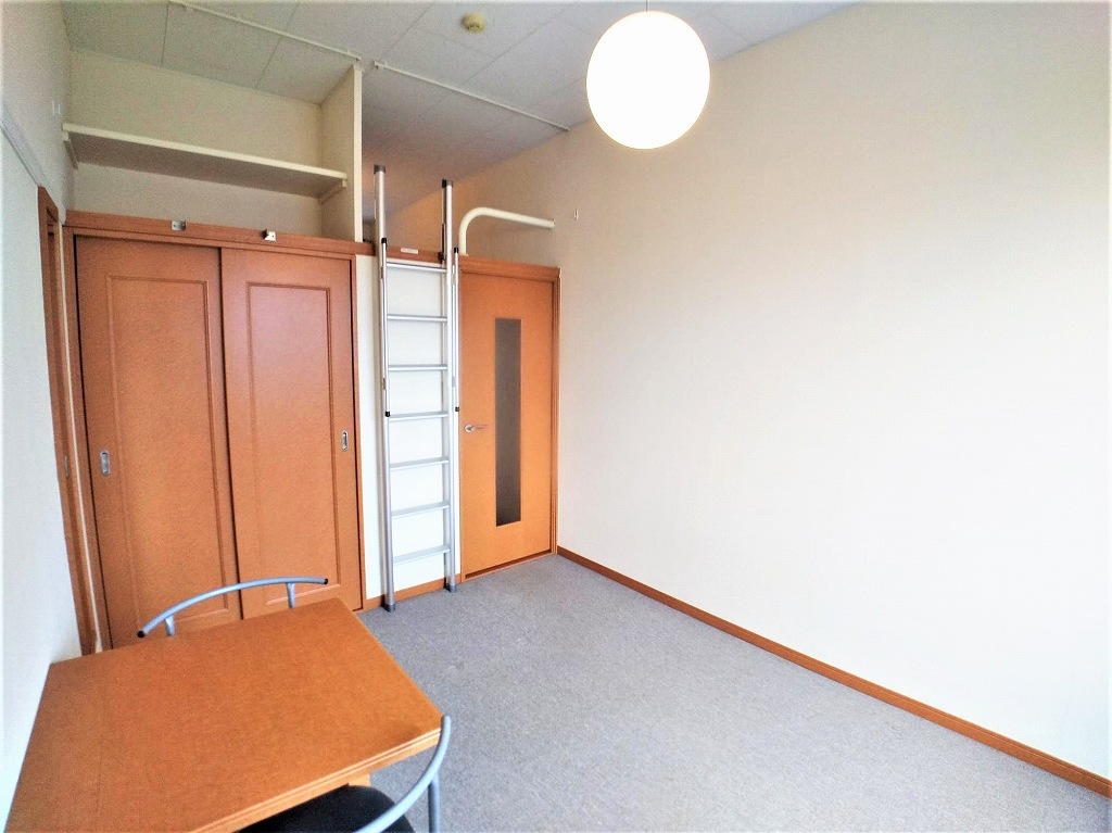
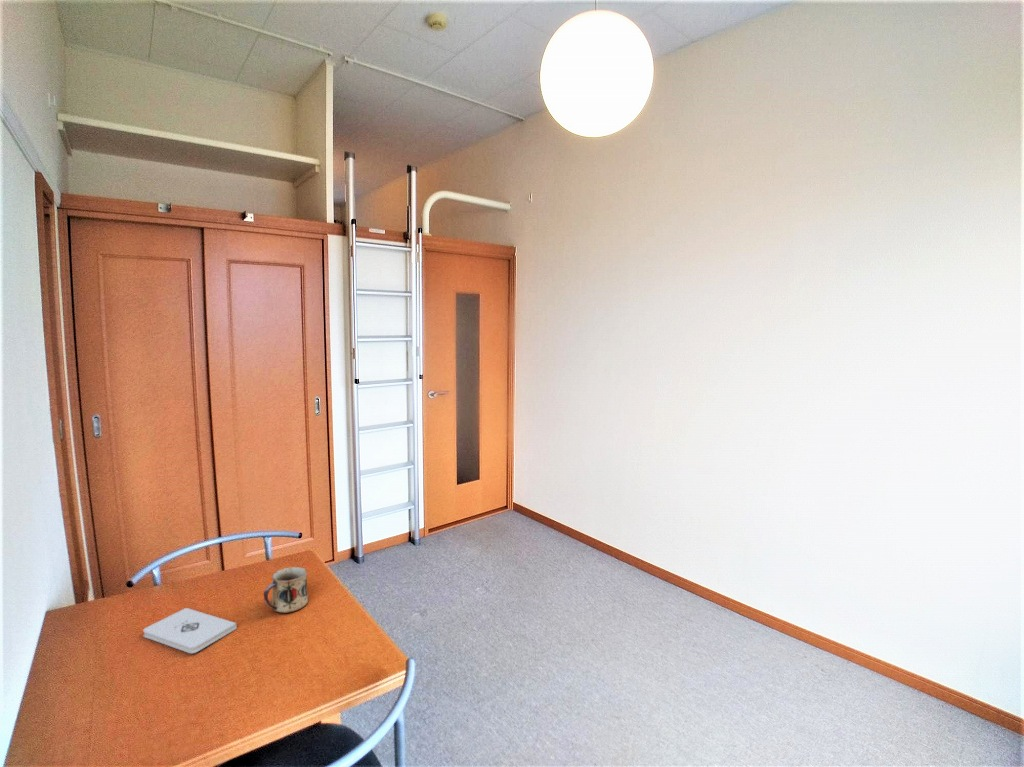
+ notepad (189, 629)
+ mug (287, 590)
